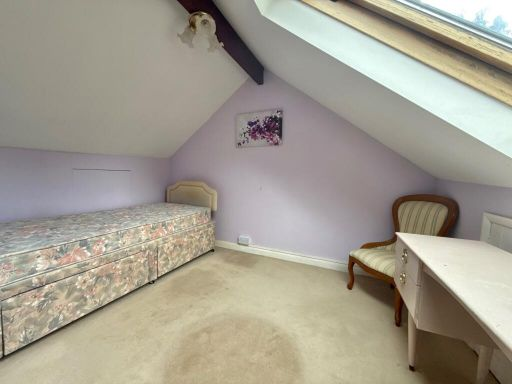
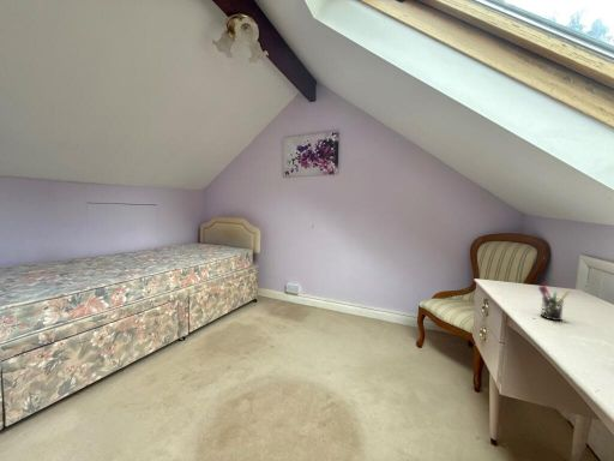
+ pen holder (552, 301)
